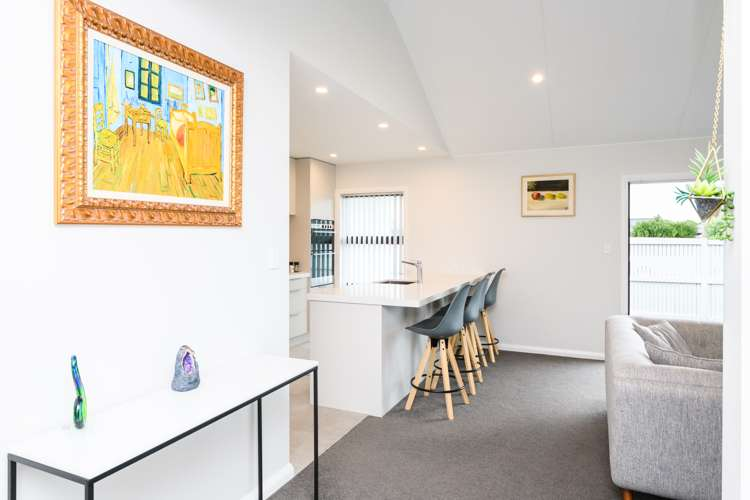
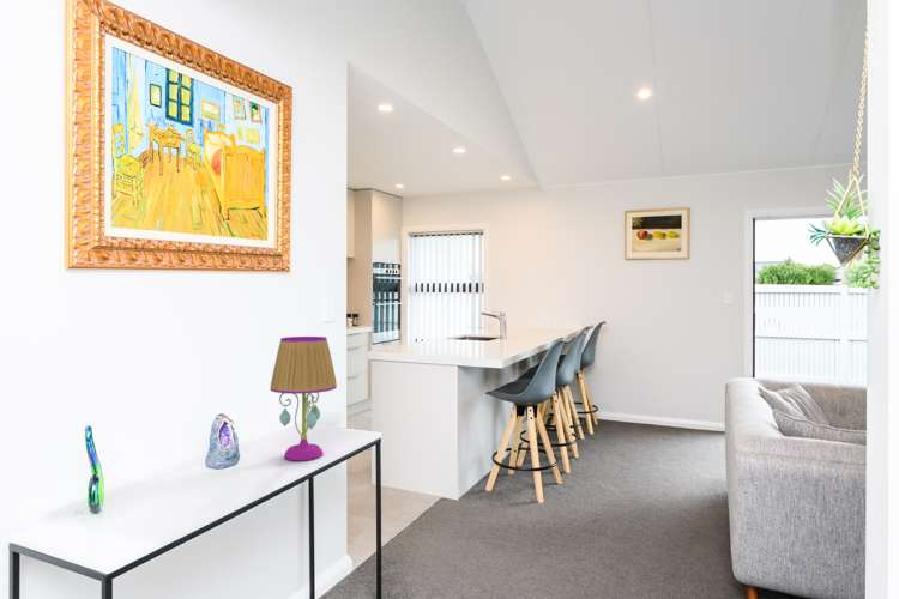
+ table lamp (303, 397)
